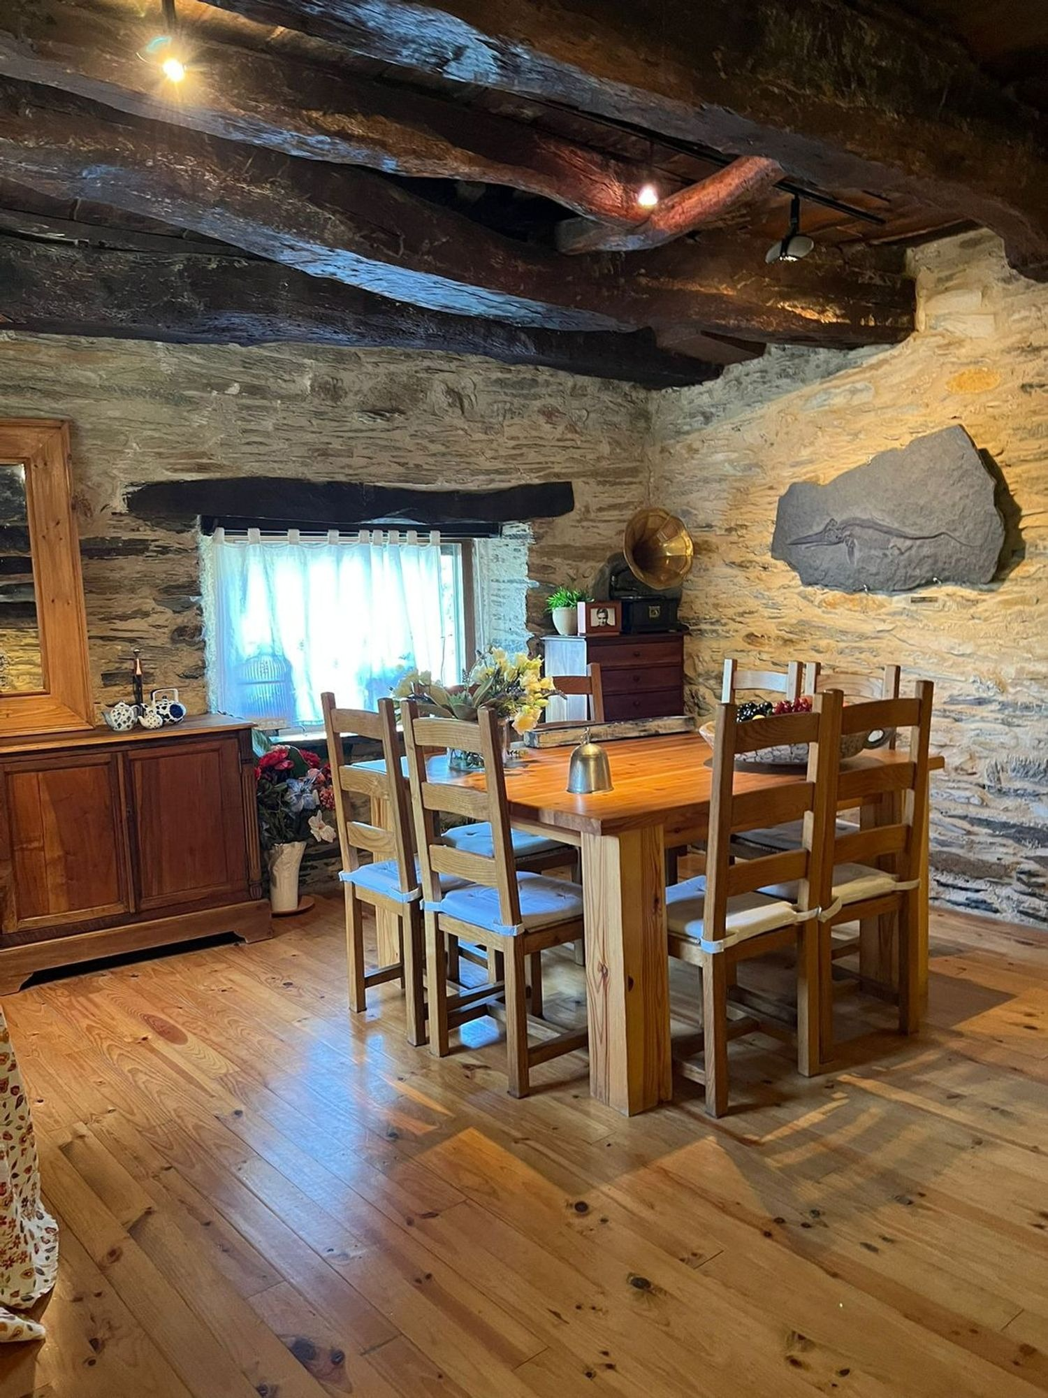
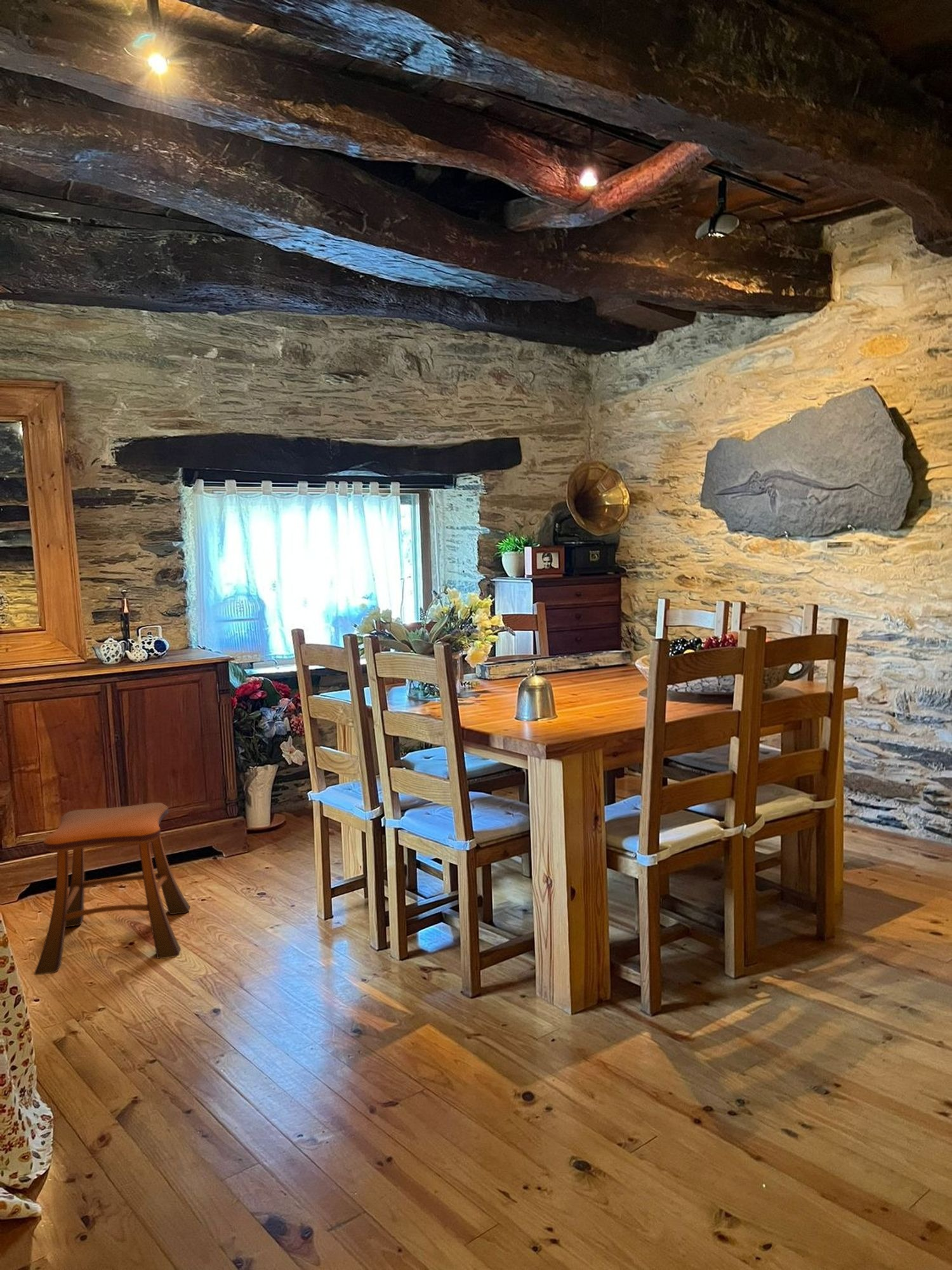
+ stool (113, 878)
